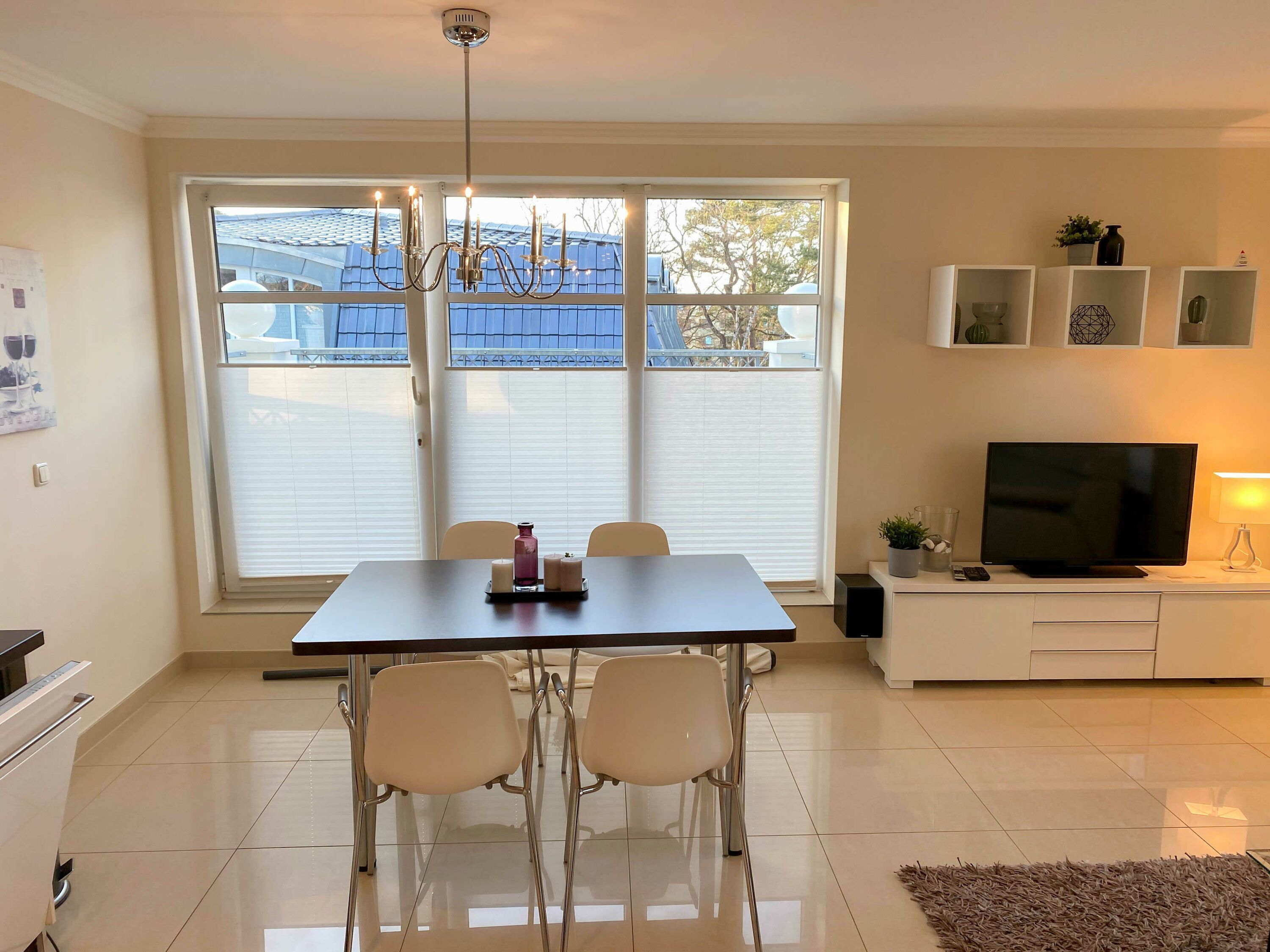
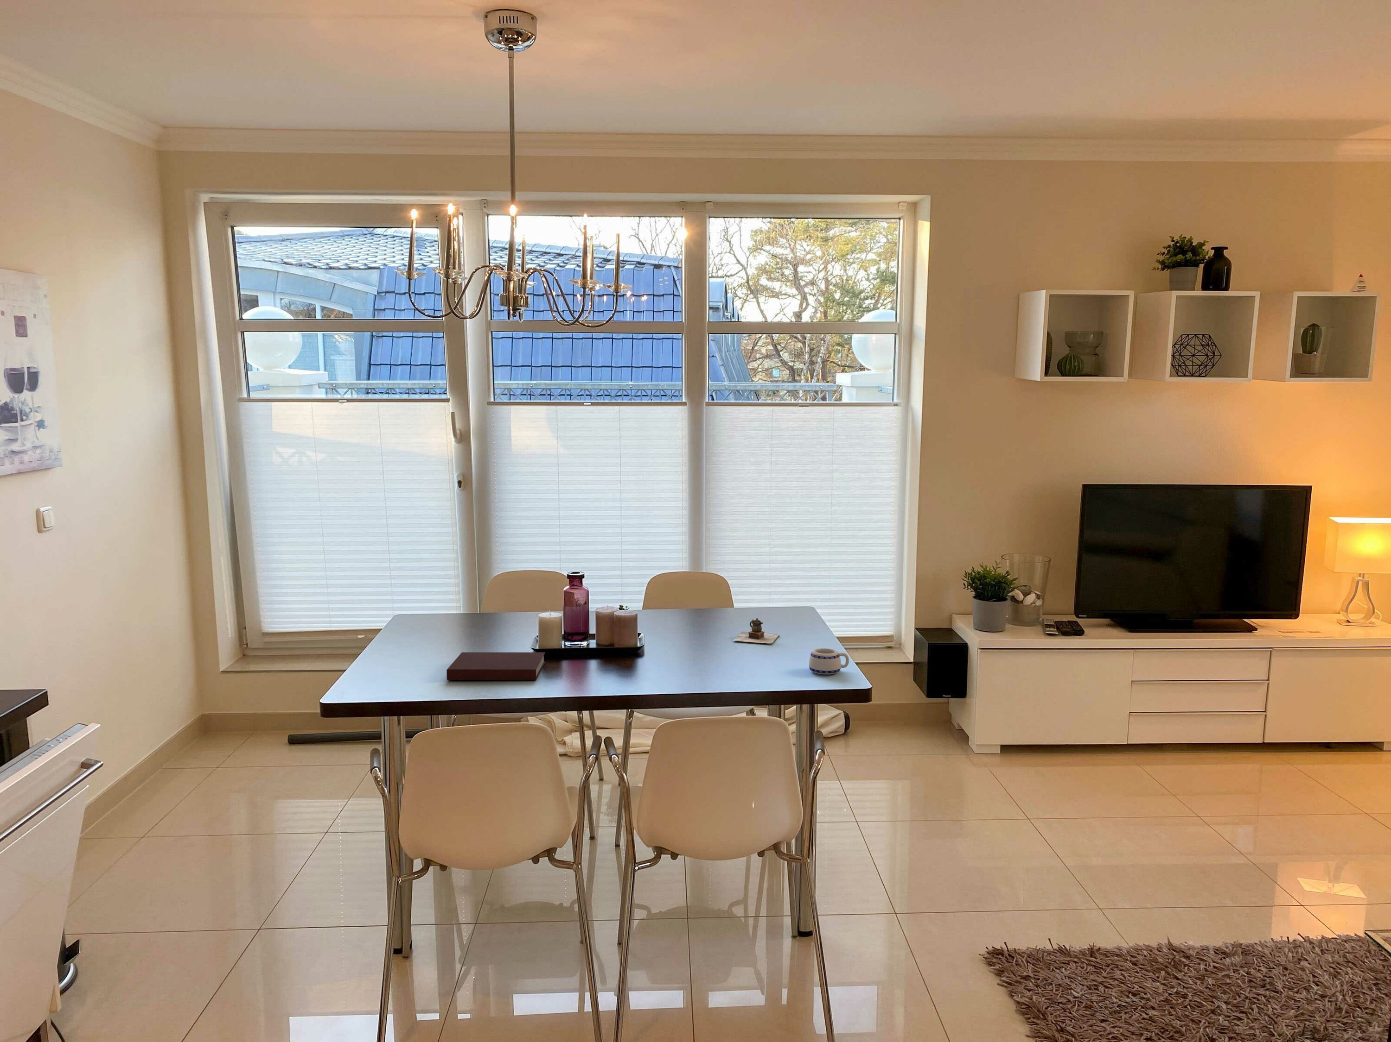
+ notebook (497, 665)
+ teapot (756, 627)
+ mug (829, 661)
